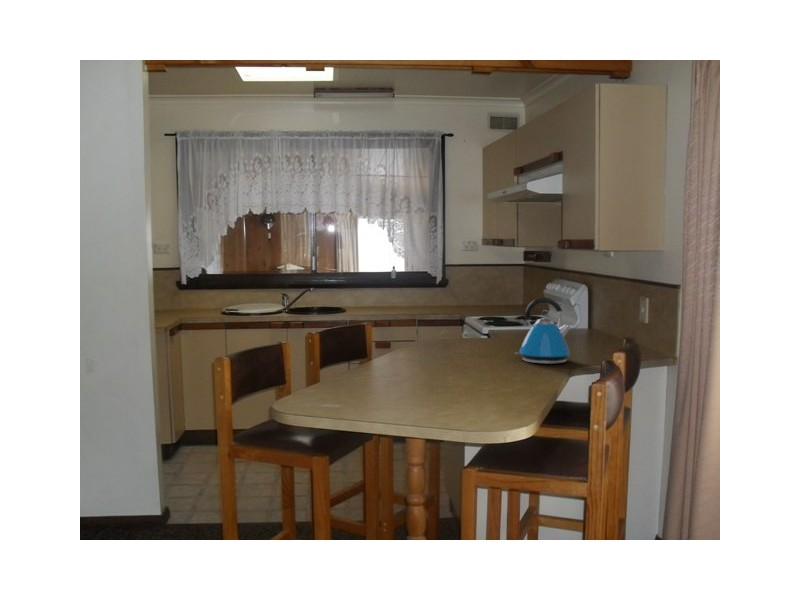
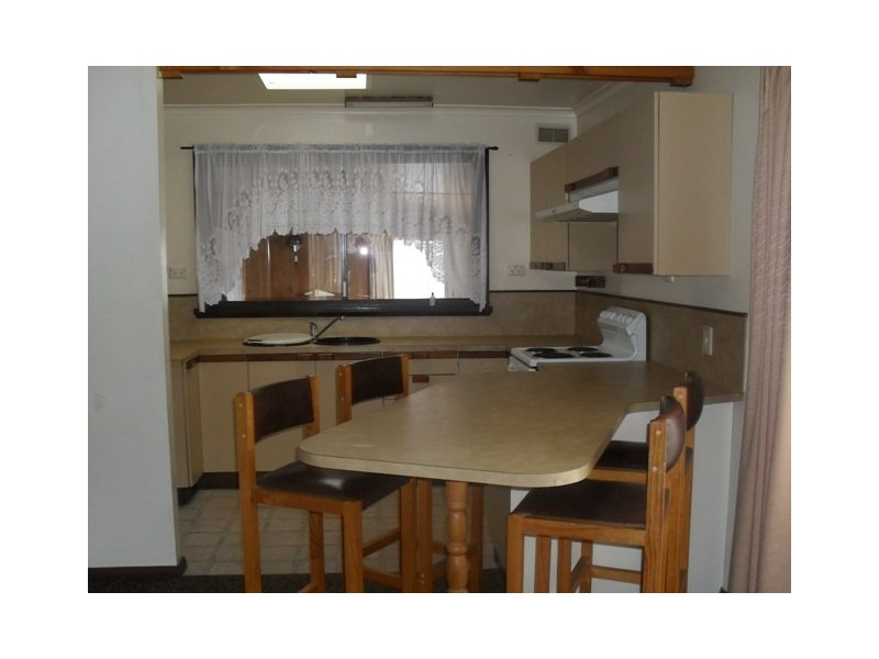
- kettle (543, 329)
